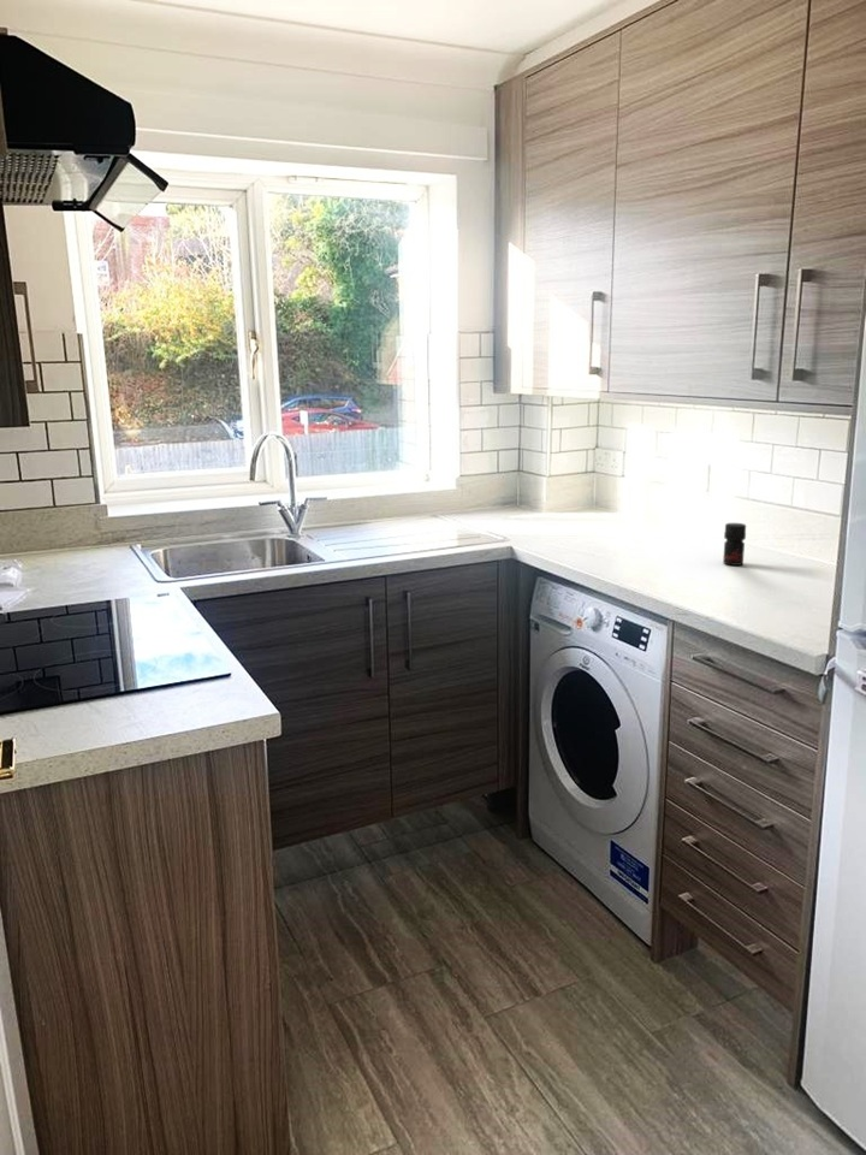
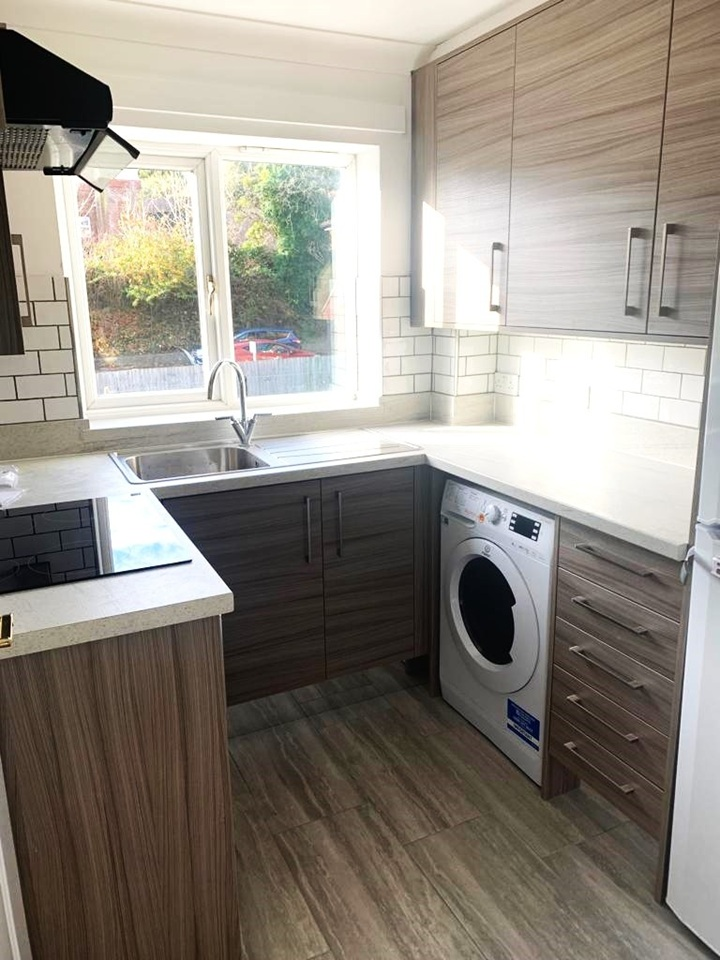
- jar (734, 544)
